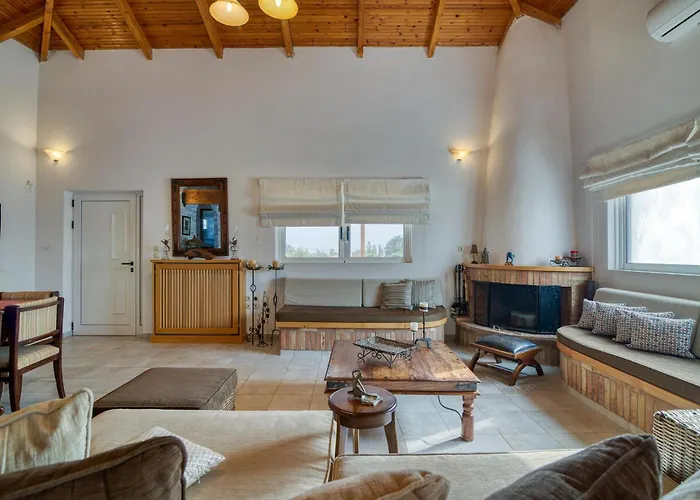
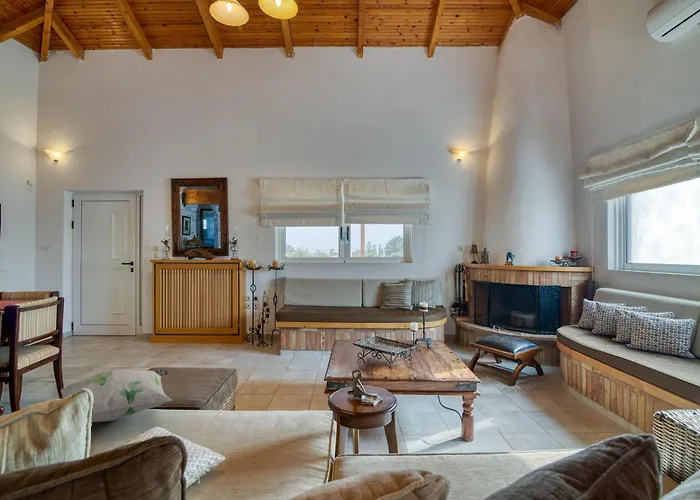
+ decorative pillow (115, 393)
